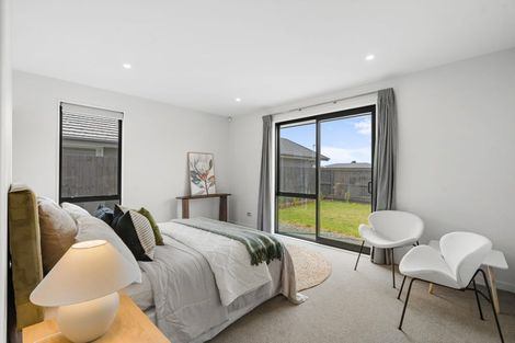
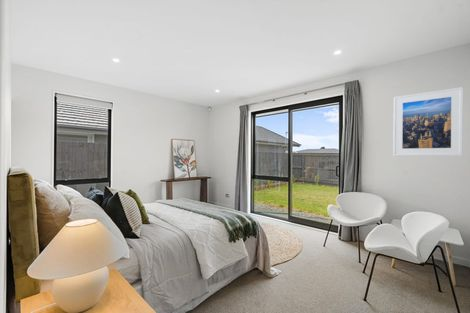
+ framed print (425, 124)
